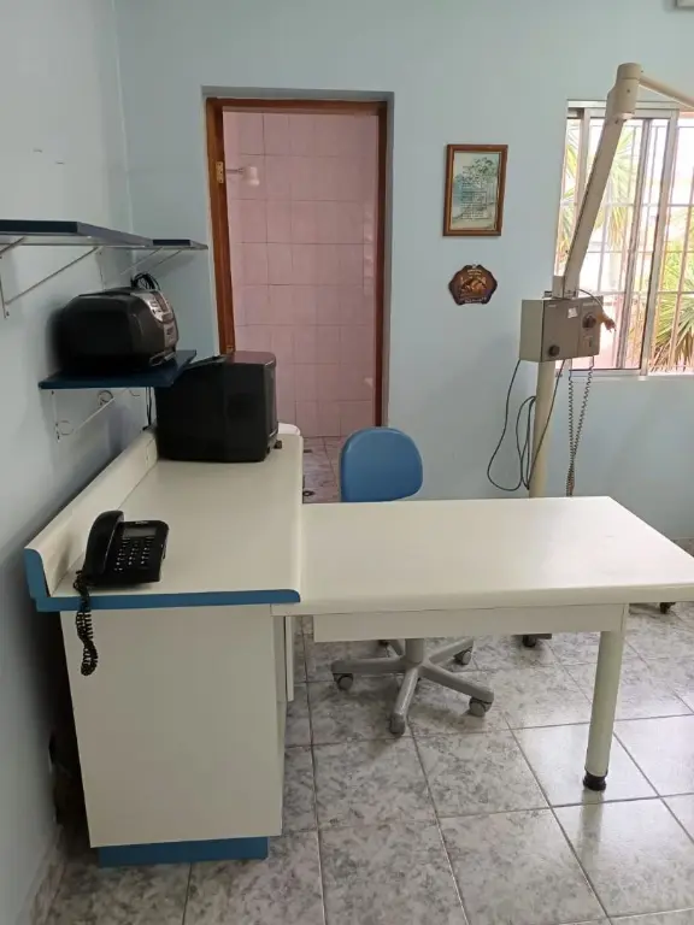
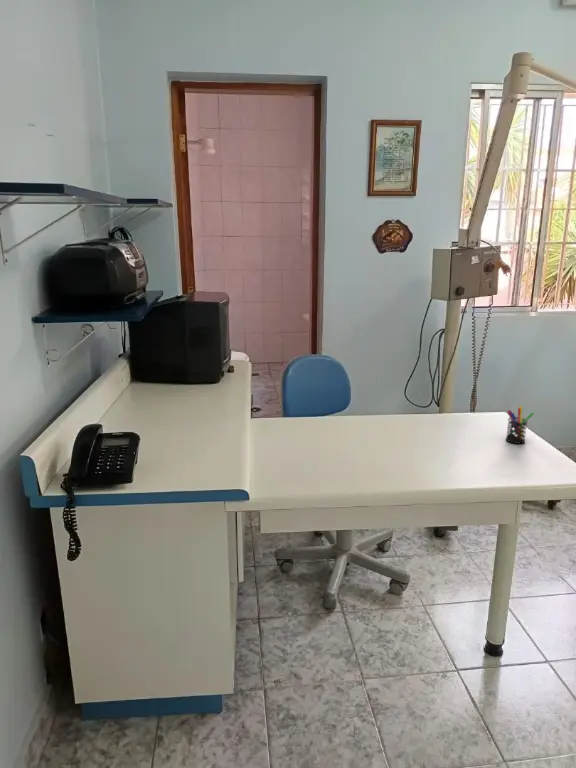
+ pen holder (519, 423)
